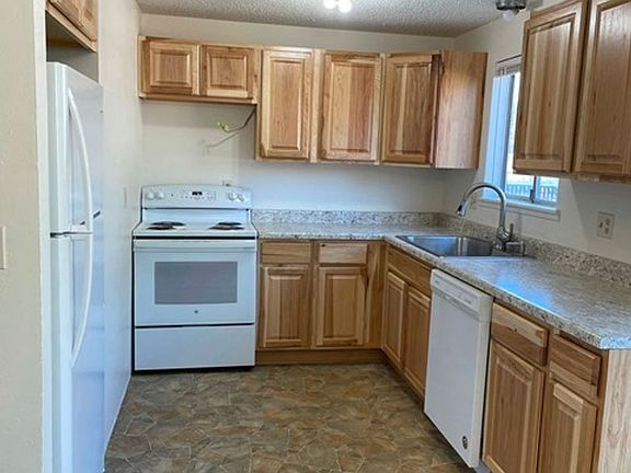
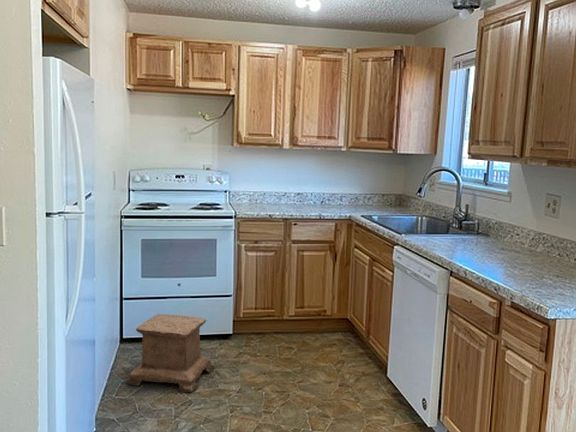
+ stool (171, 348)
